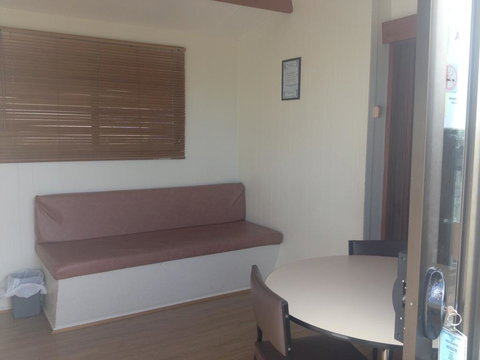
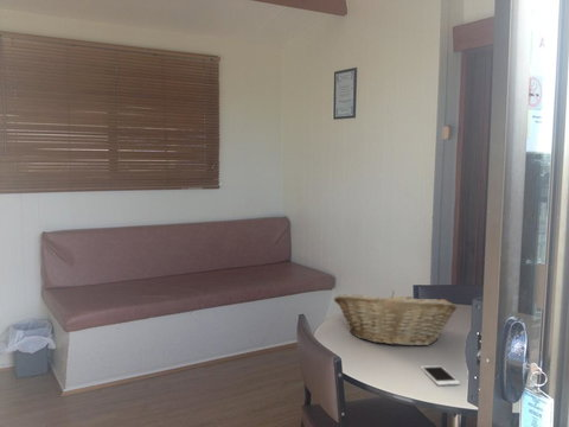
+ cell phone (439, 375)
+ fruit basket (394, 312)
